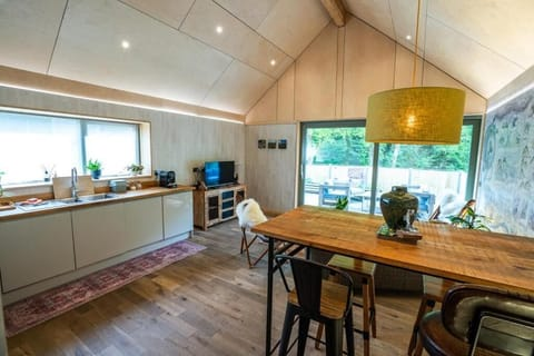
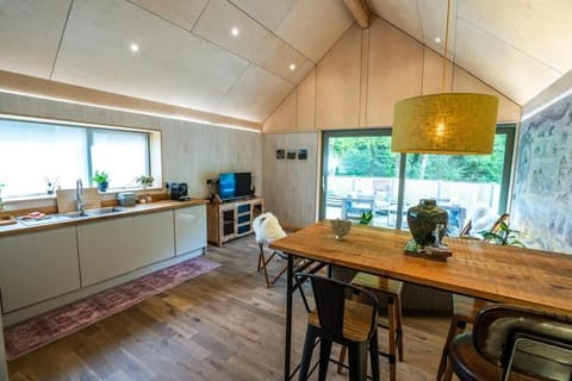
+ decorative bowl (340, 230)
